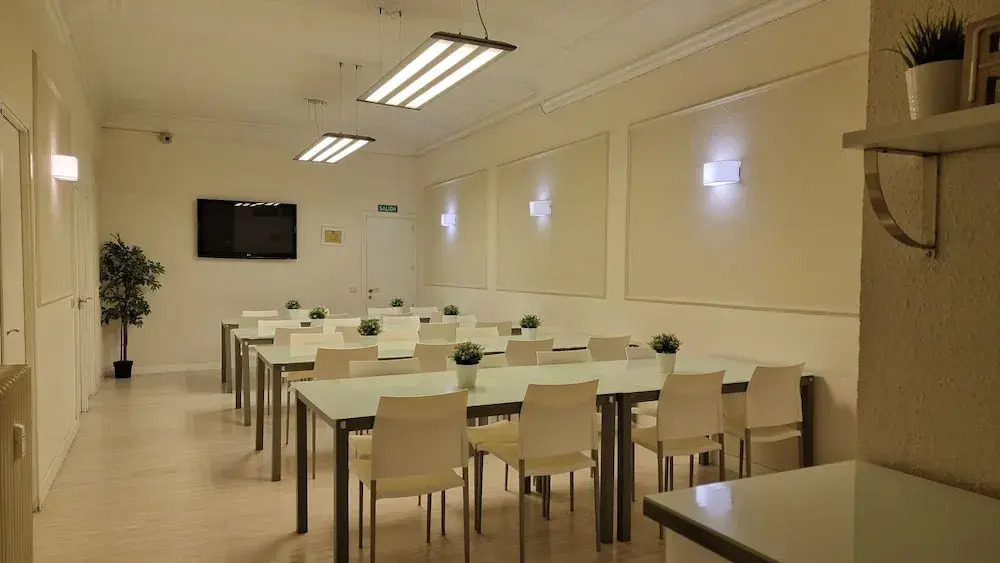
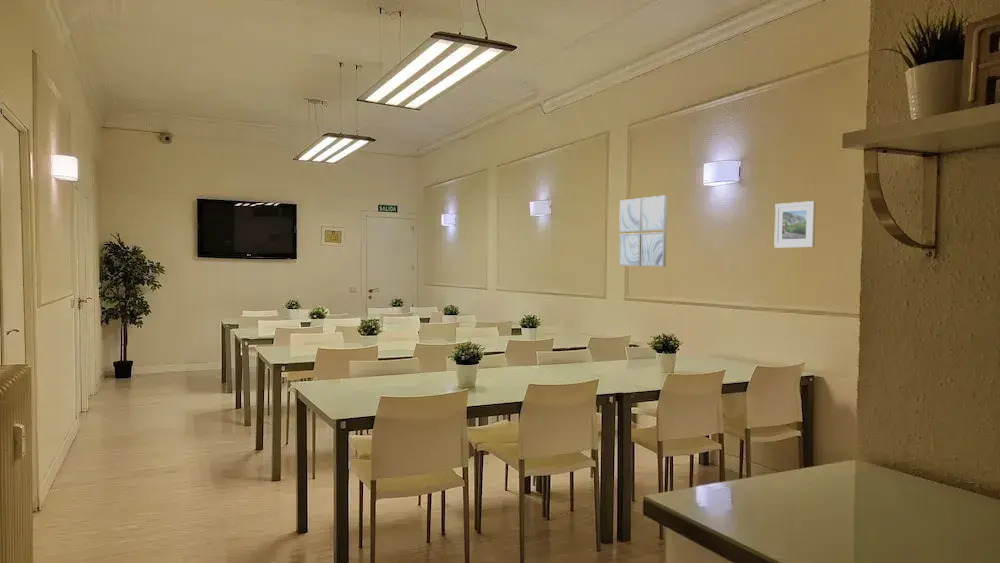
+ wall art (641, 233)
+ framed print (794, 225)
